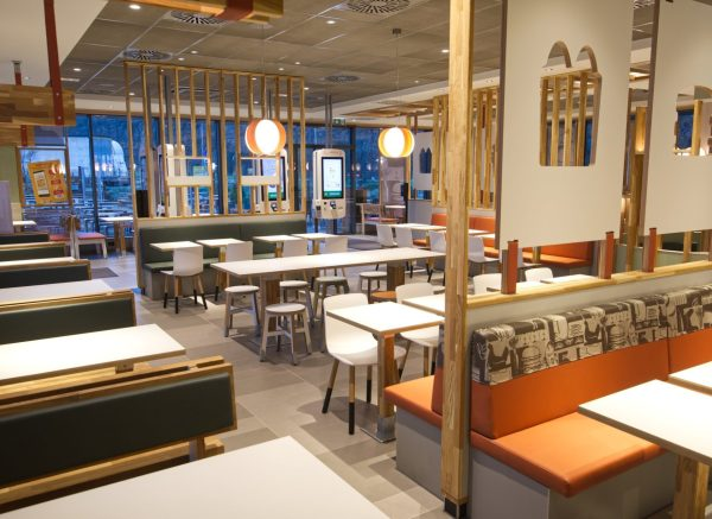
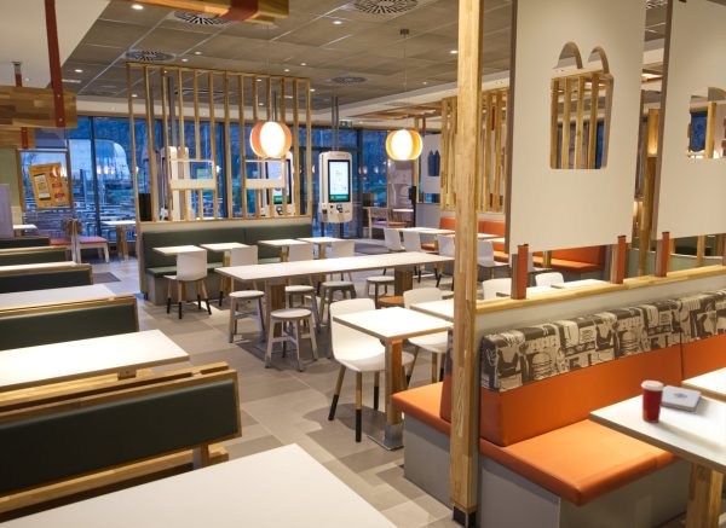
+ notepad (679, 398)
+ paper cup (651, 401)
